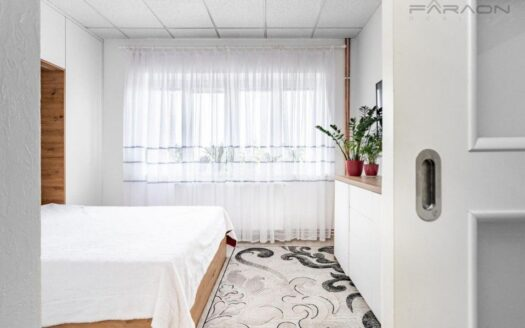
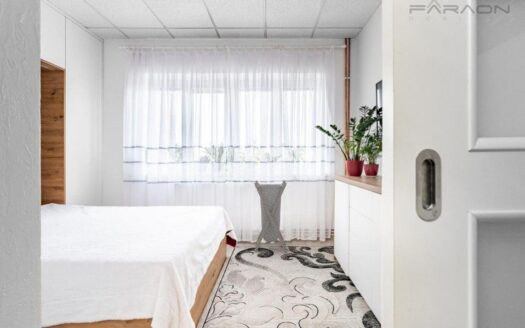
+ laundry hamper (270, 214)
